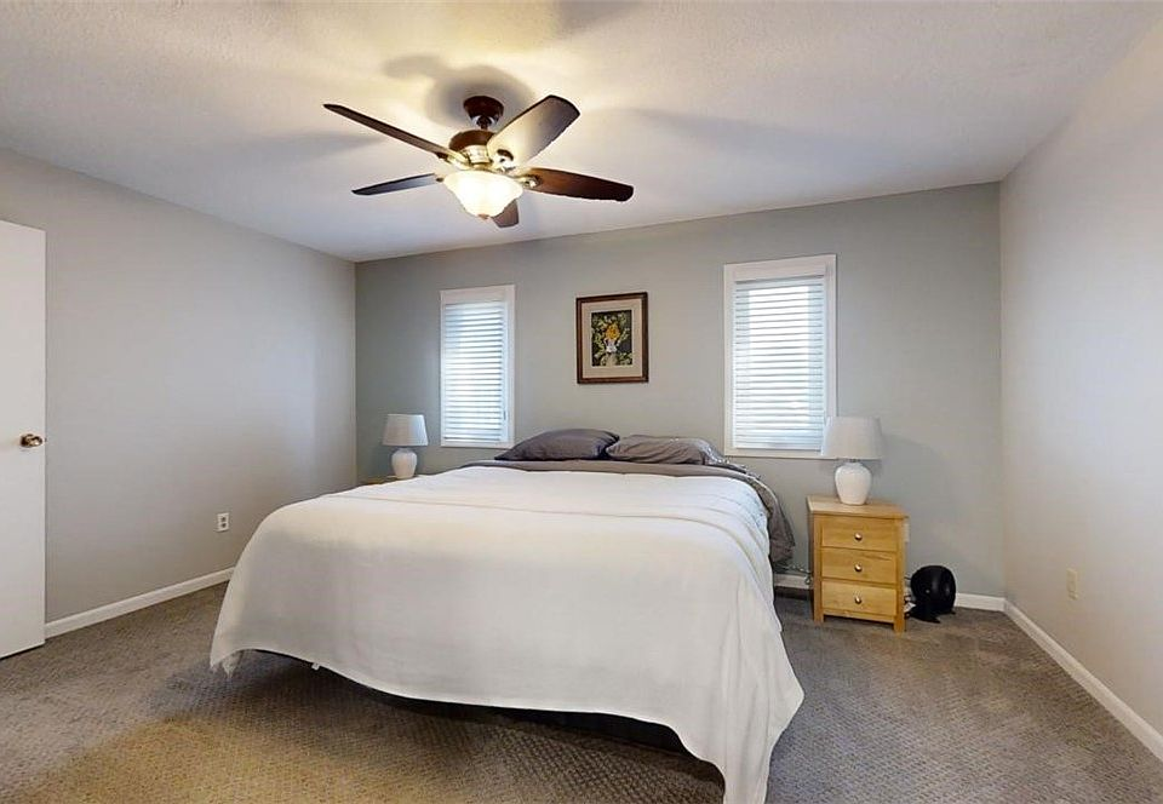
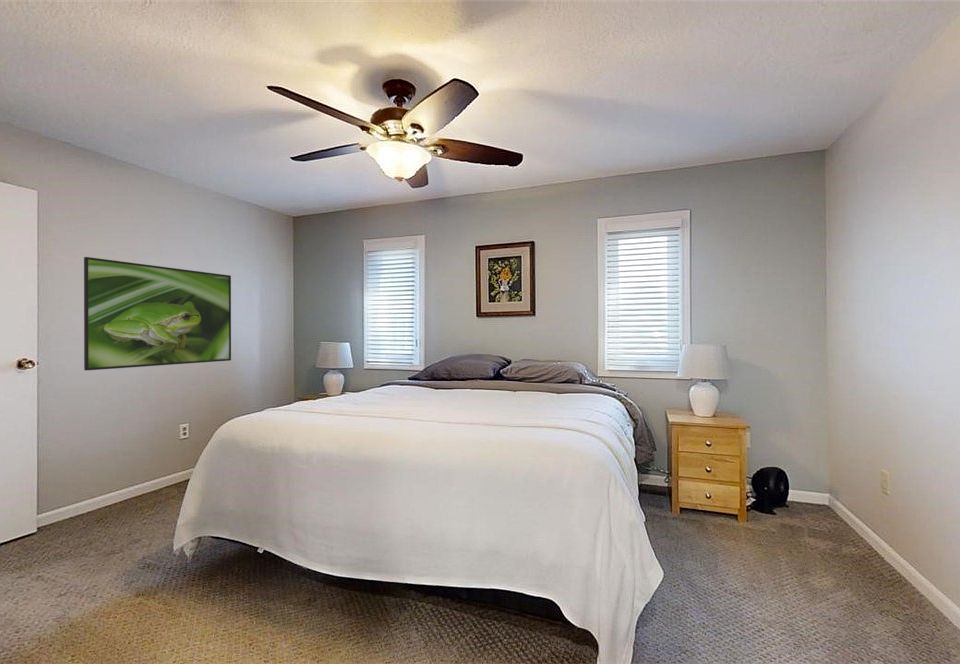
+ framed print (168, 316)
